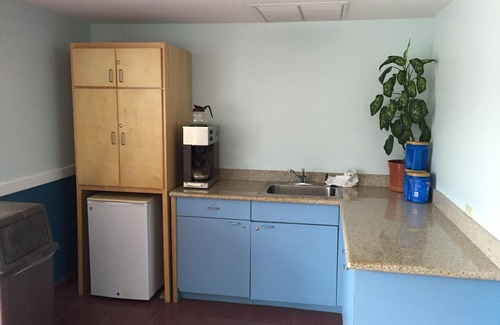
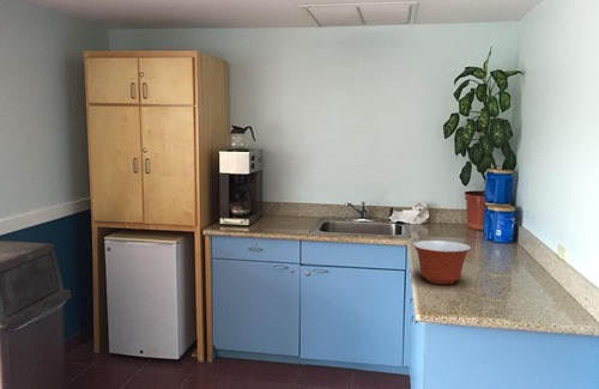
+ mixing bowl (441, 262)
